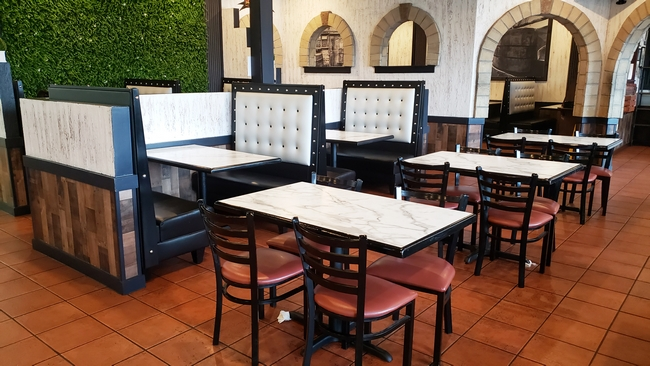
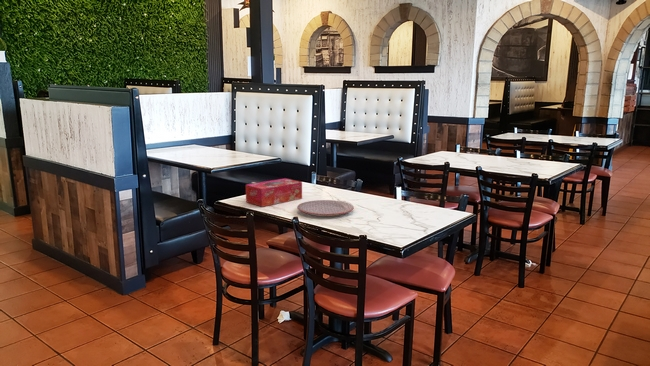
+ tissue box (274, 191)
+ plate (325, 208)
